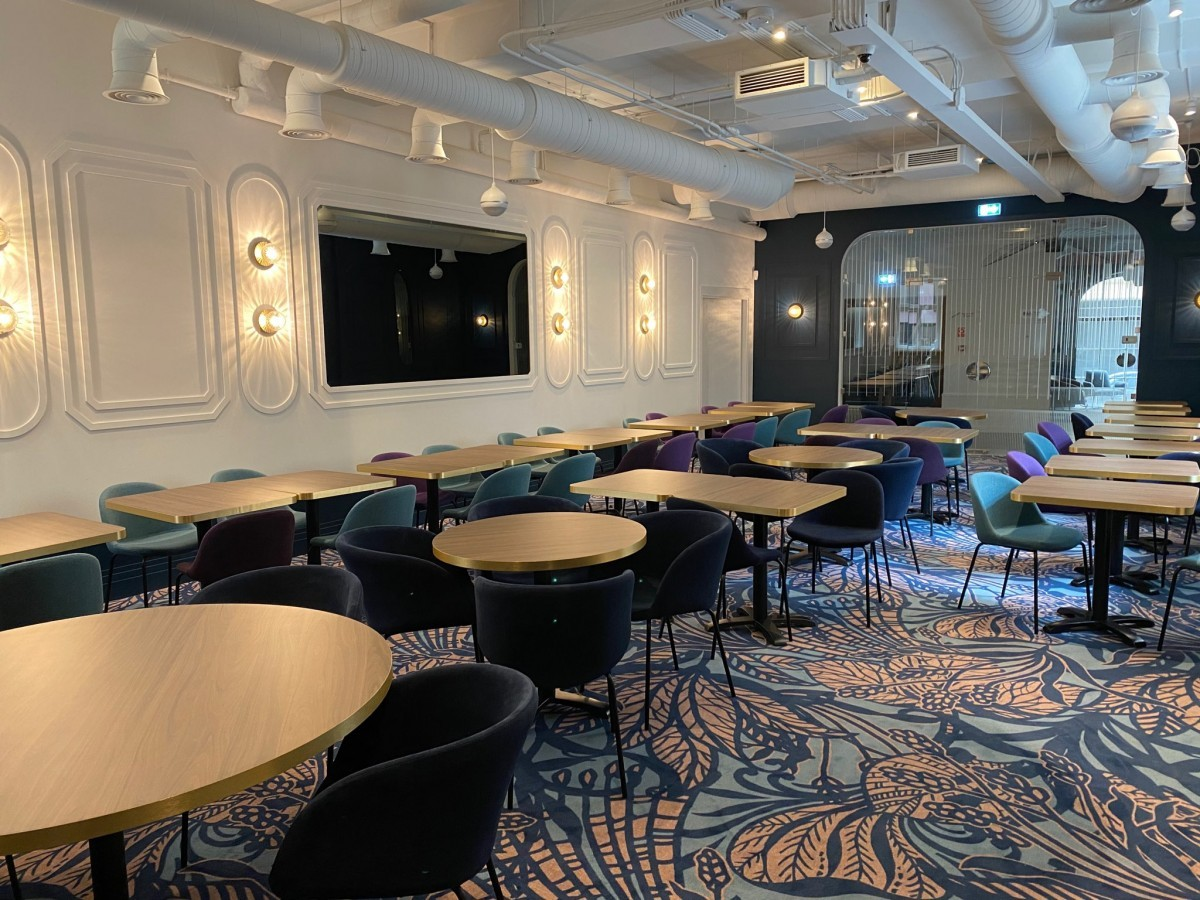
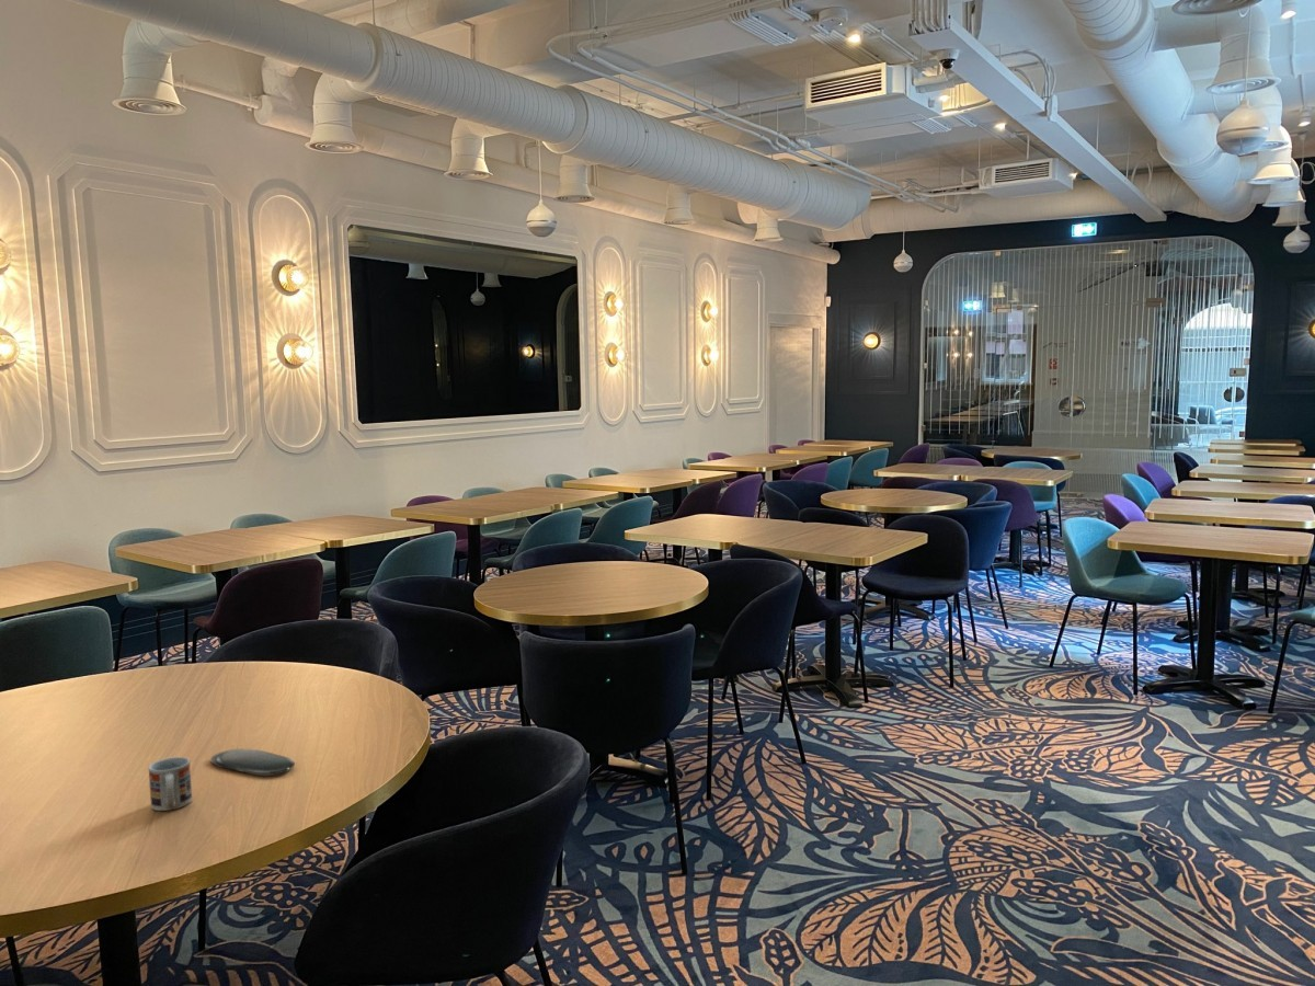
+ oval tray (252, 761)
+ cup (171, 786)
